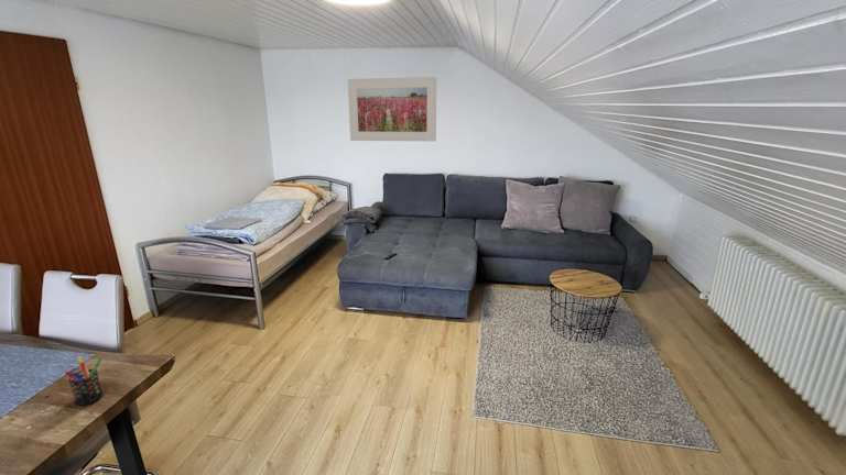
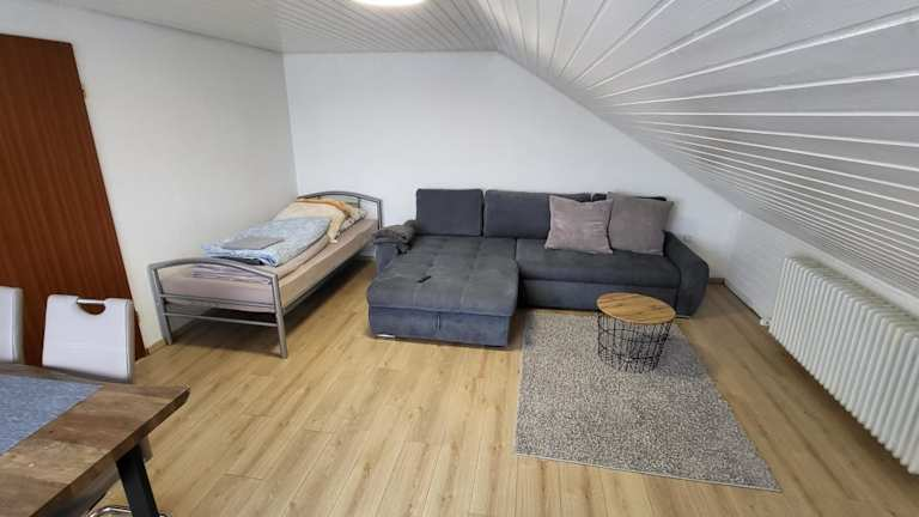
- pen holder (87, 377)
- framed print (391, 110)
